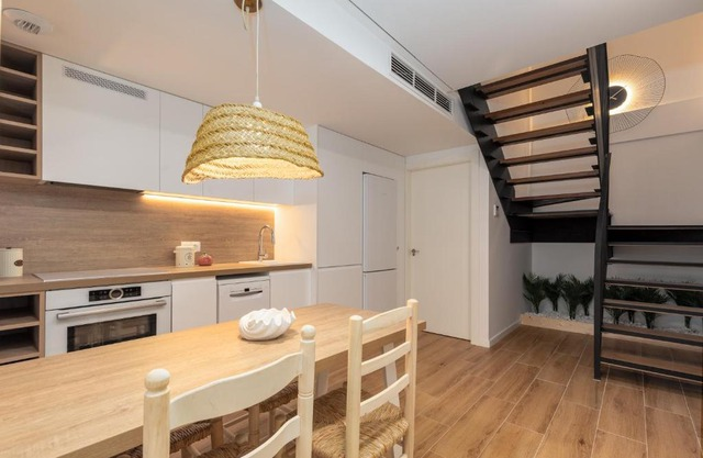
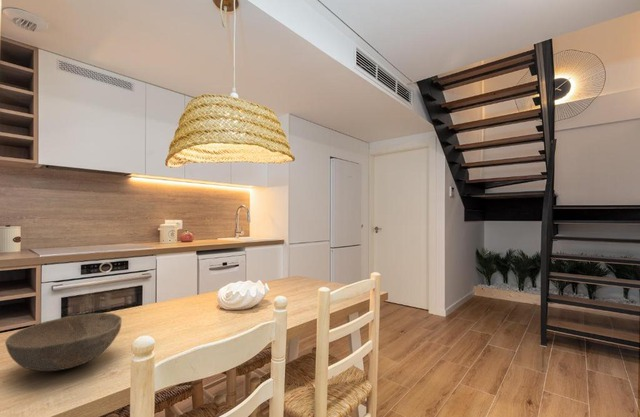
+ bowl (69, 345)
